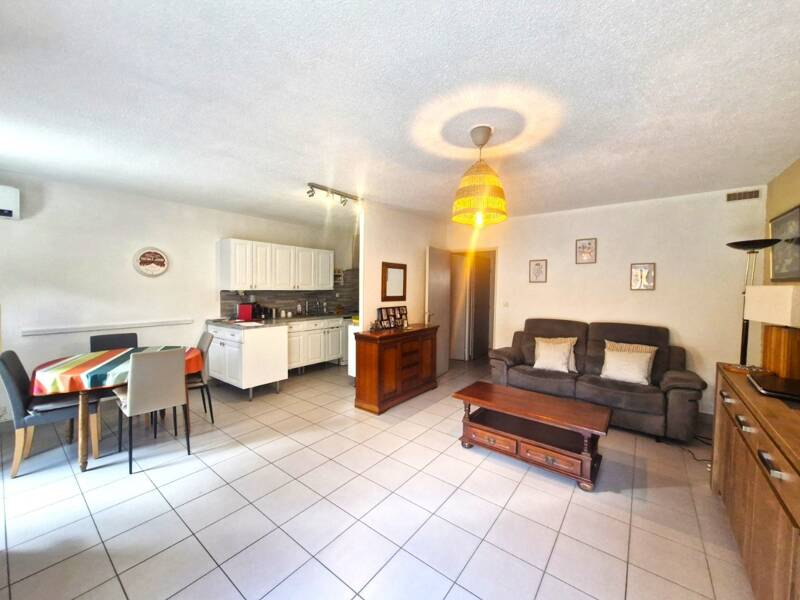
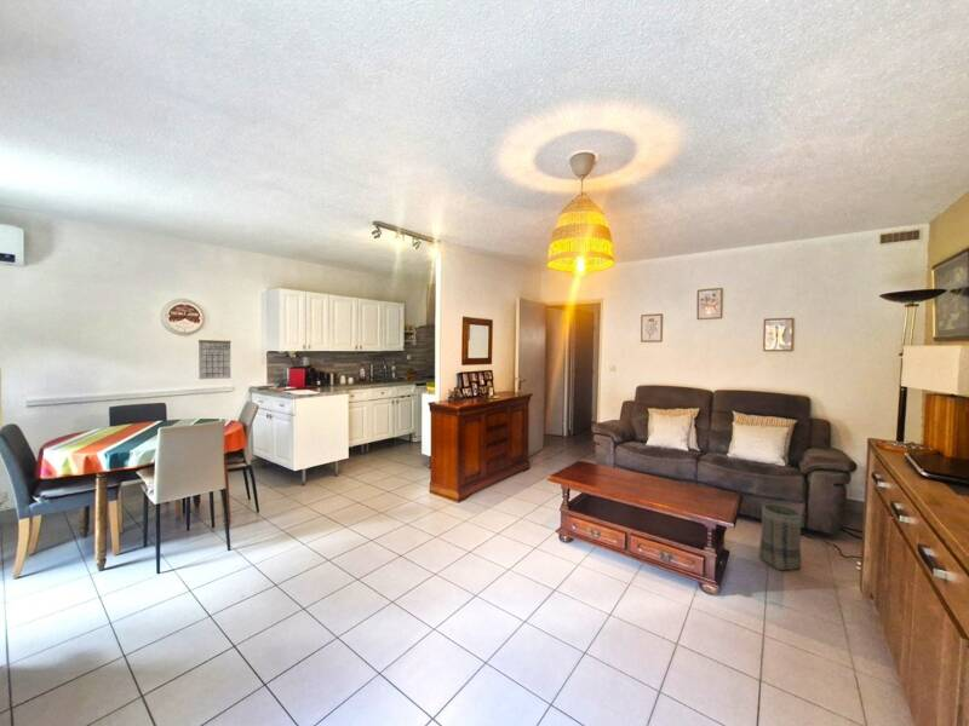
+ calendar (214, 355)
+ basket (780, 536)
